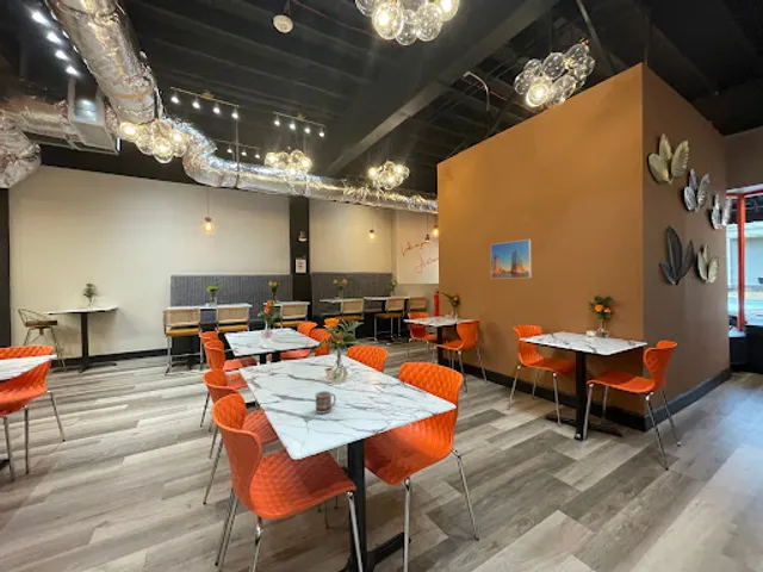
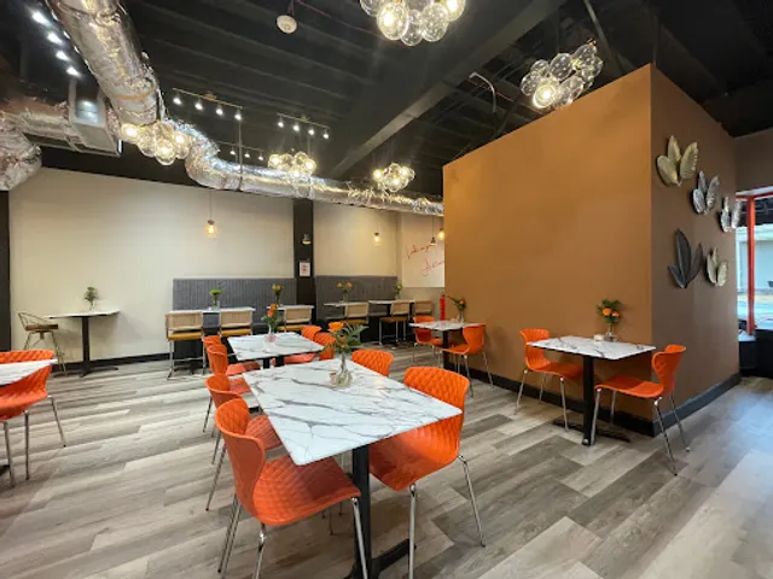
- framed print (509, 260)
- cup (325, 400)
